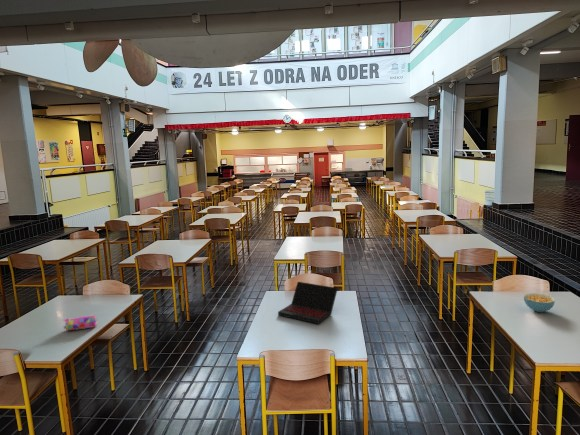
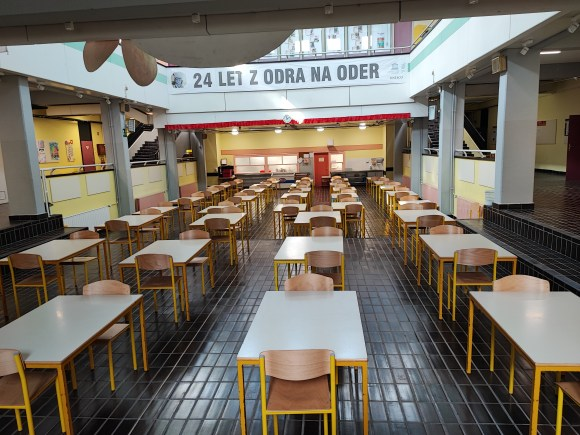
- cereal bowl (538, 304)
- pencil case (80, 322)
- laptop (308, 301)
